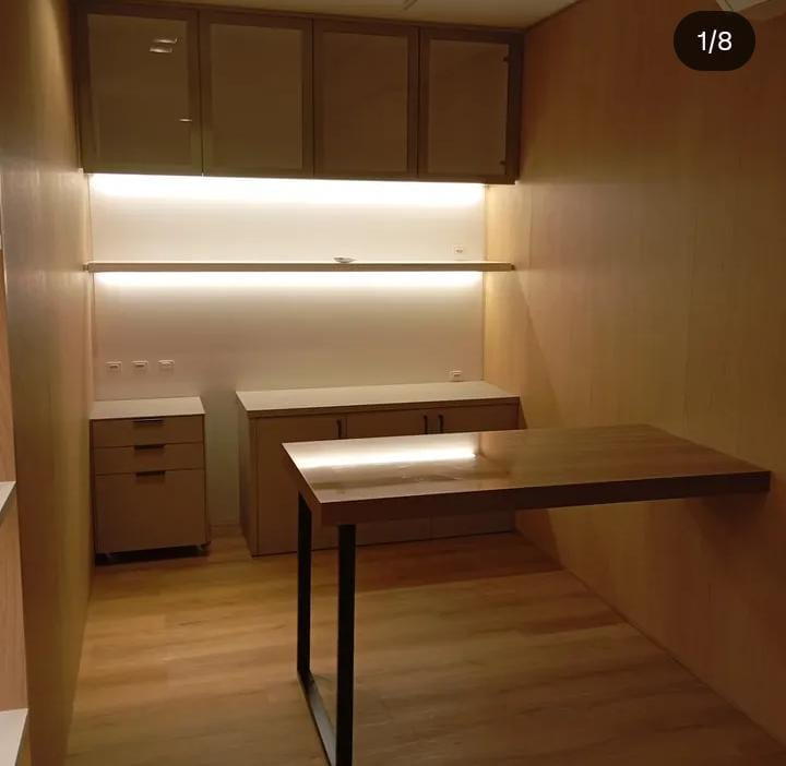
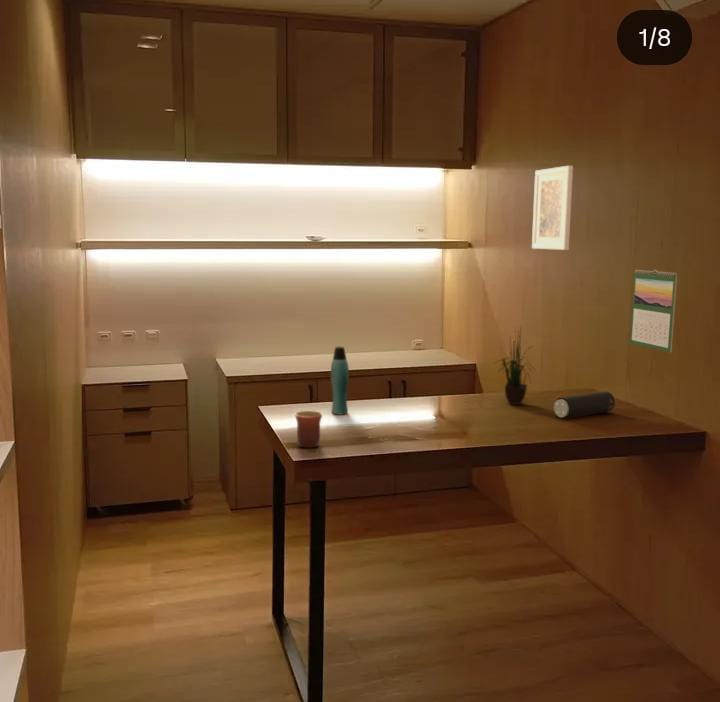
+ calendar (652, 309)
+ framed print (551, 209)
+ bottle (339, 380)
+ potted plant (514, 360)
+ speaker (584, 404)
+ mug (308, 428)
